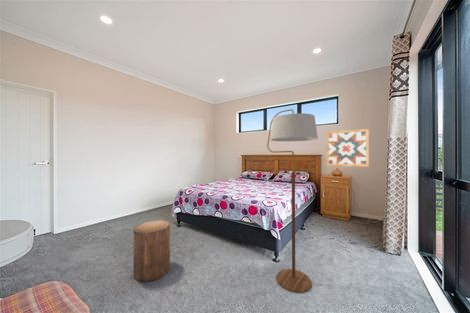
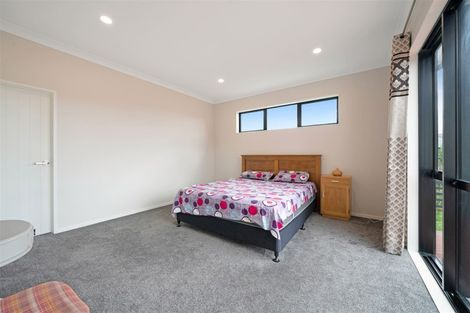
- stool (152, 248)
- floor lamp (292, 194)
- wall art (346, 148)
